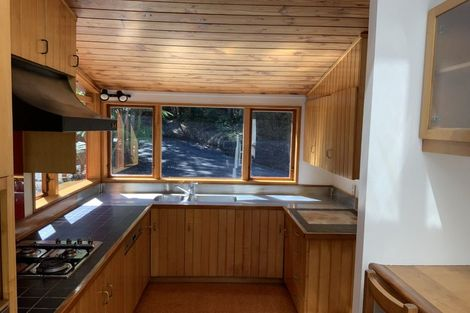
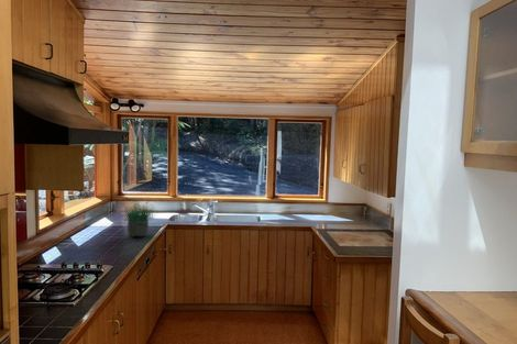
+ potted plant (138, 212)
